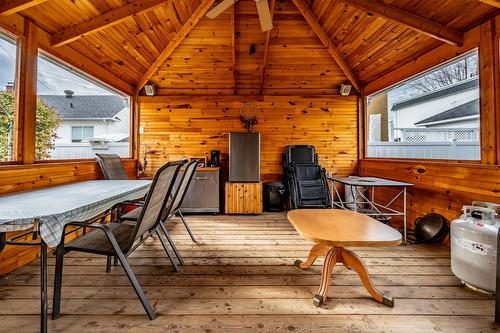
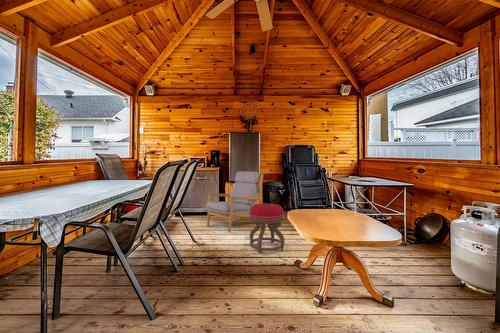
+ armchair (235, 197)
+ stool (268, 226)
